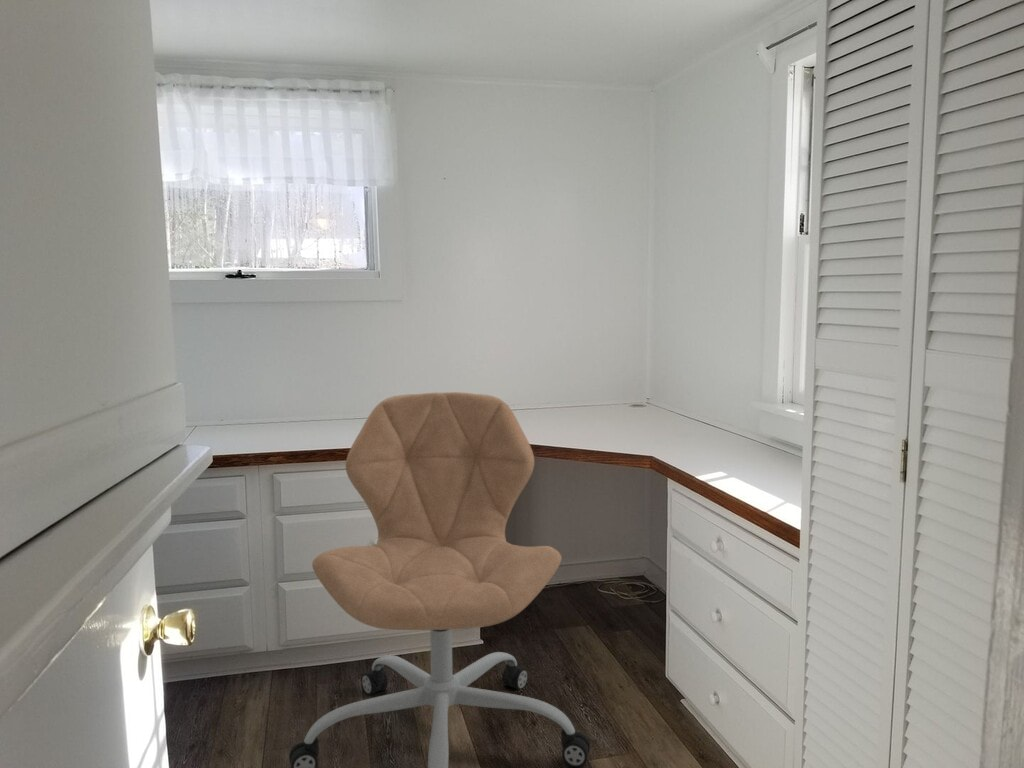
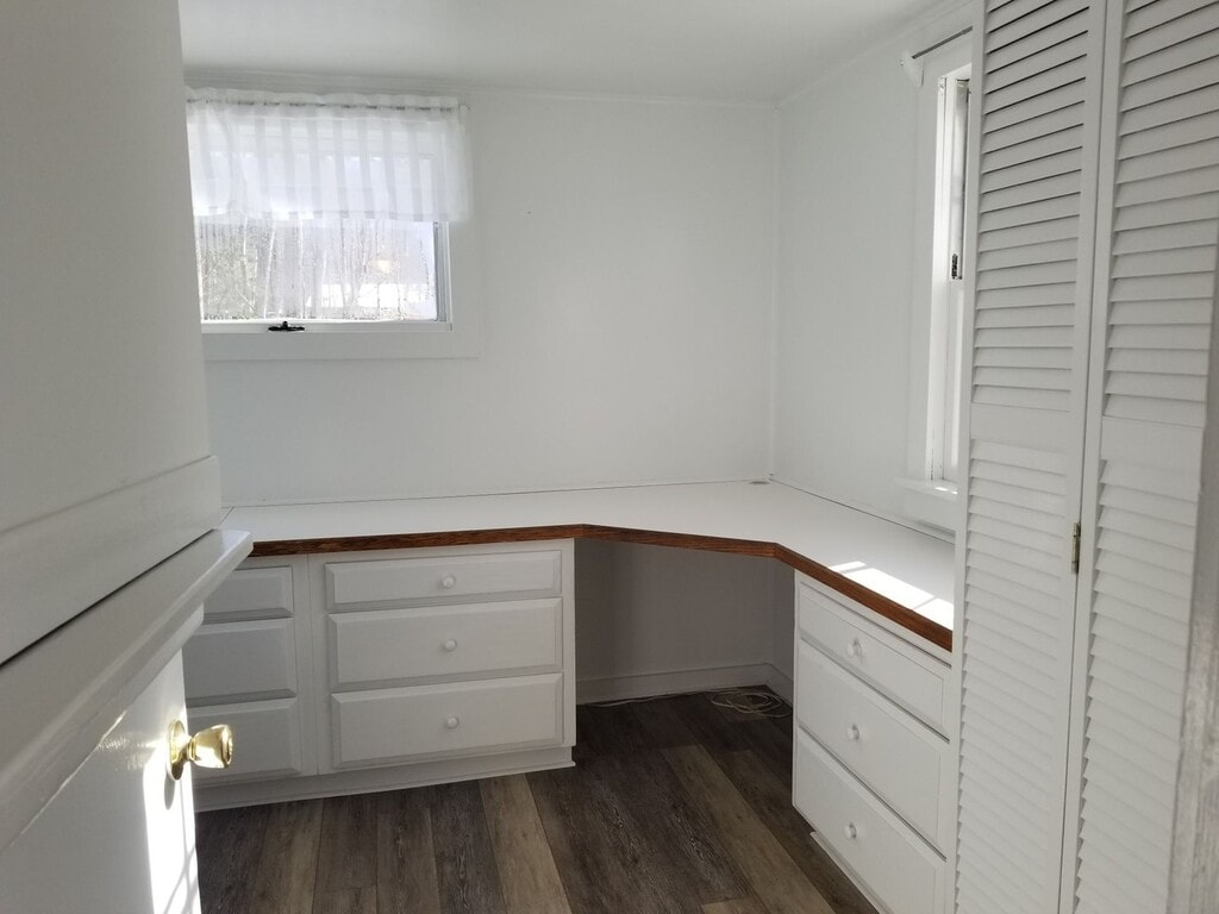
- office chair (440, 579)
